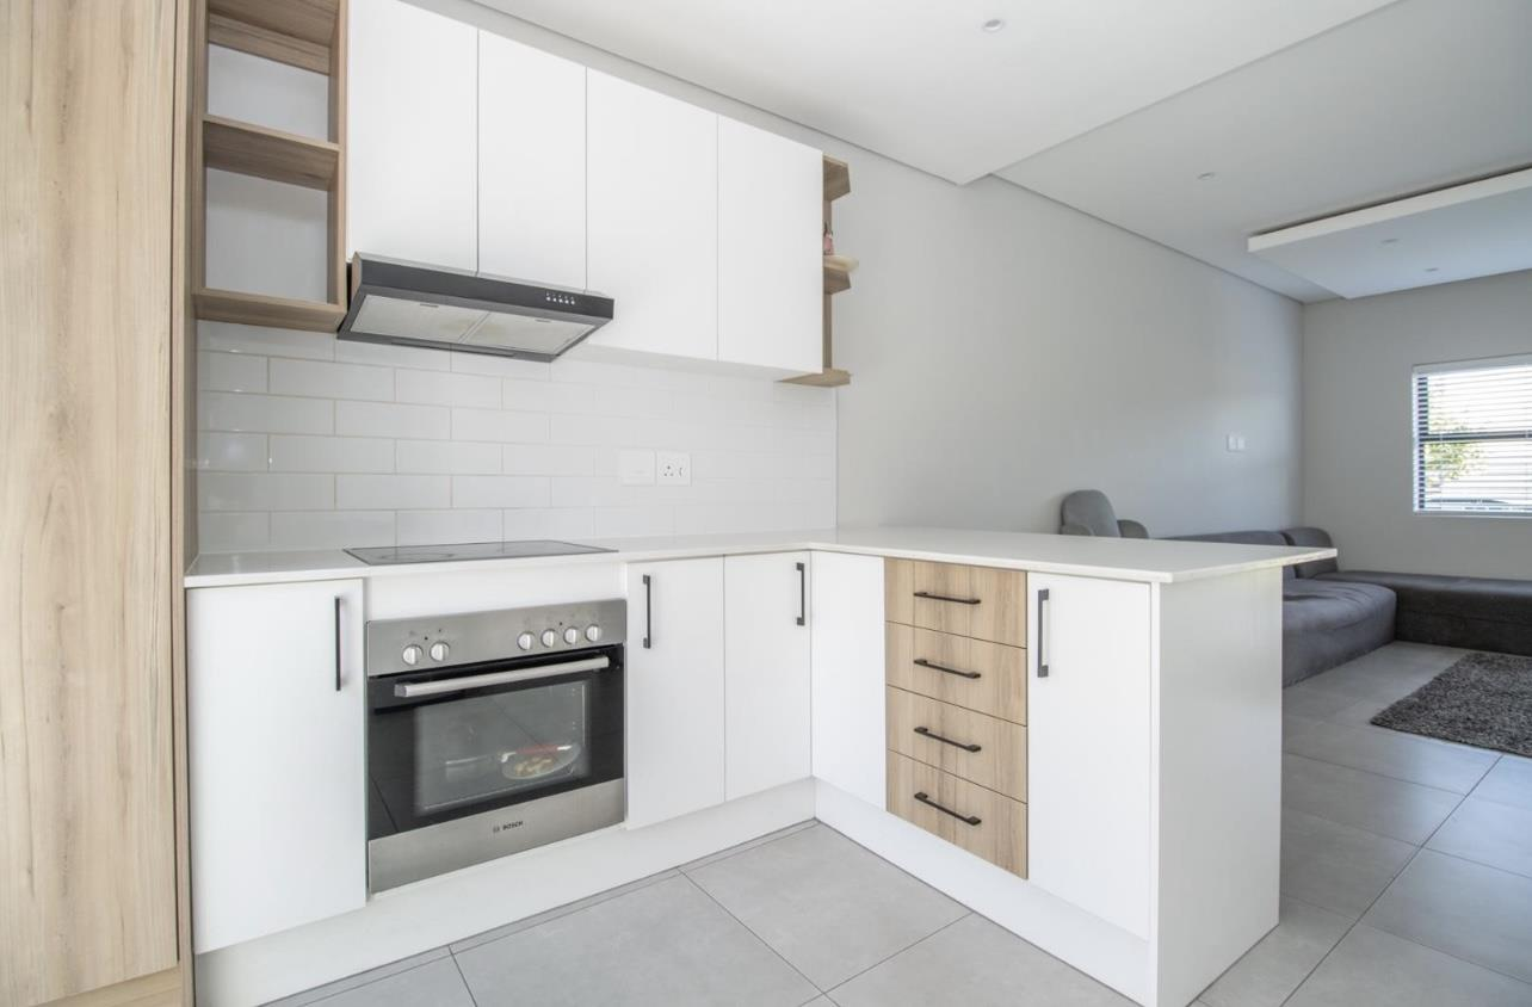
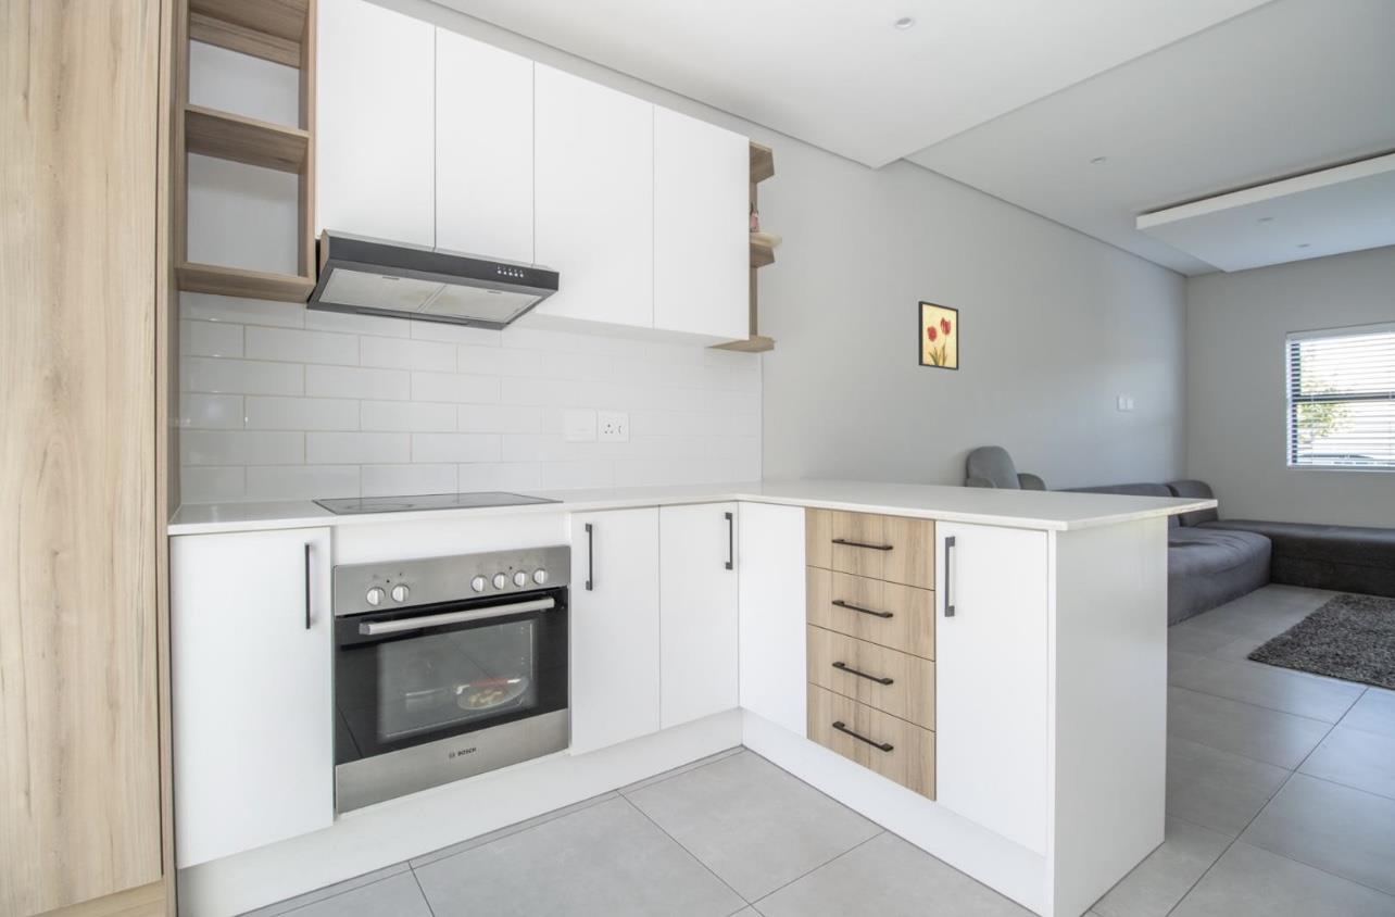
+ wall art (938, 337)
